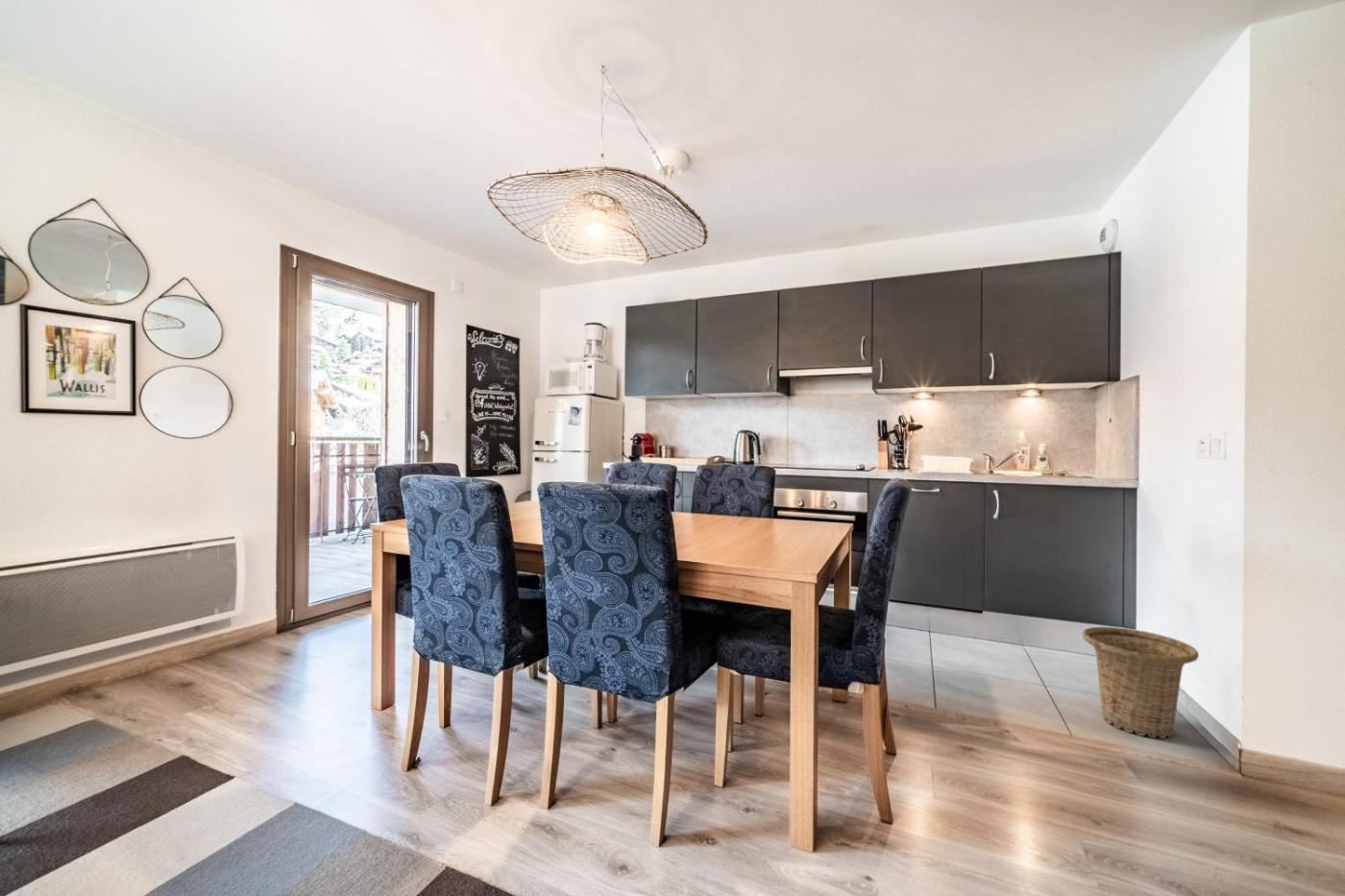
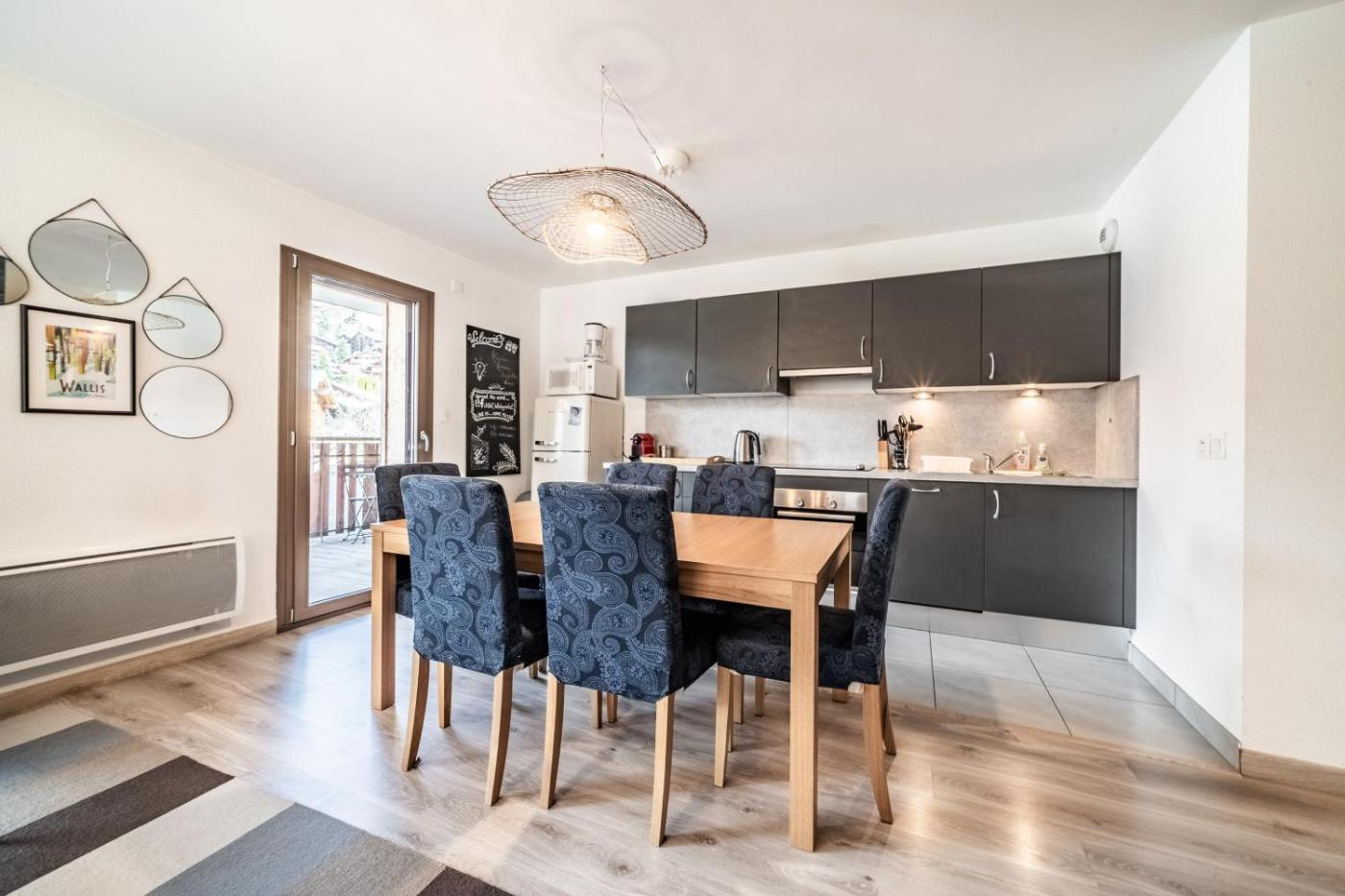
- basket (1137, 682)
